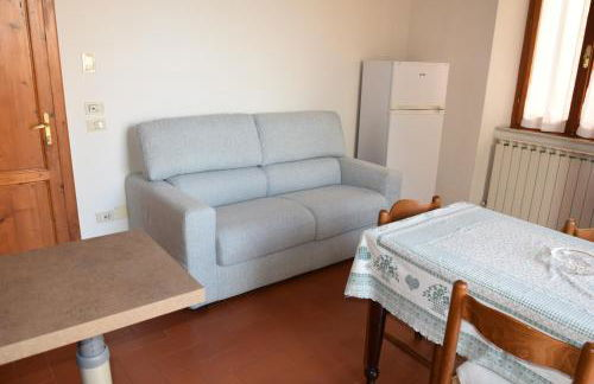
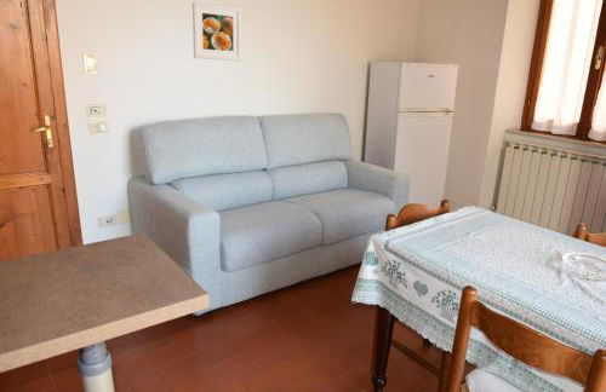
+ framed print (217, 33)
